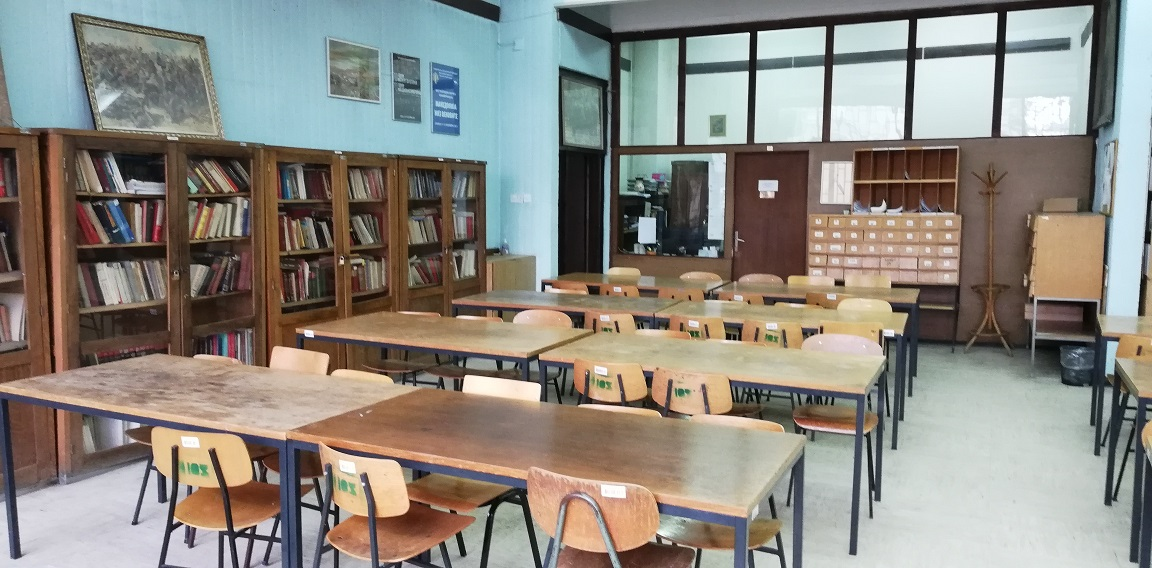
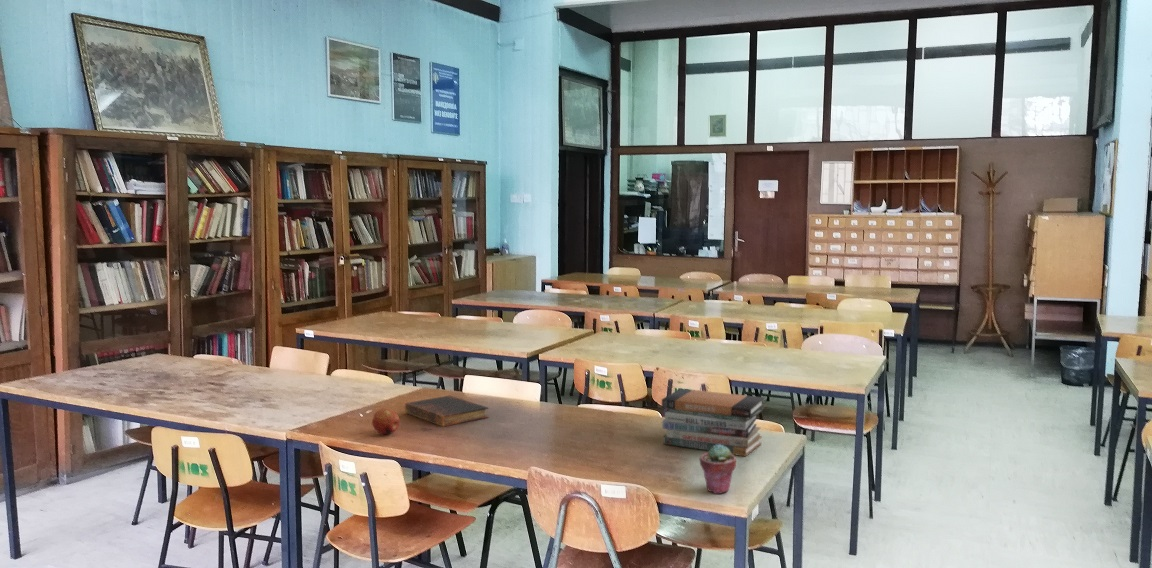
+ book stack (712, 420)
+ potted succulent (718, 466)
+ book (446, 410)
+ apple (386, 421)
